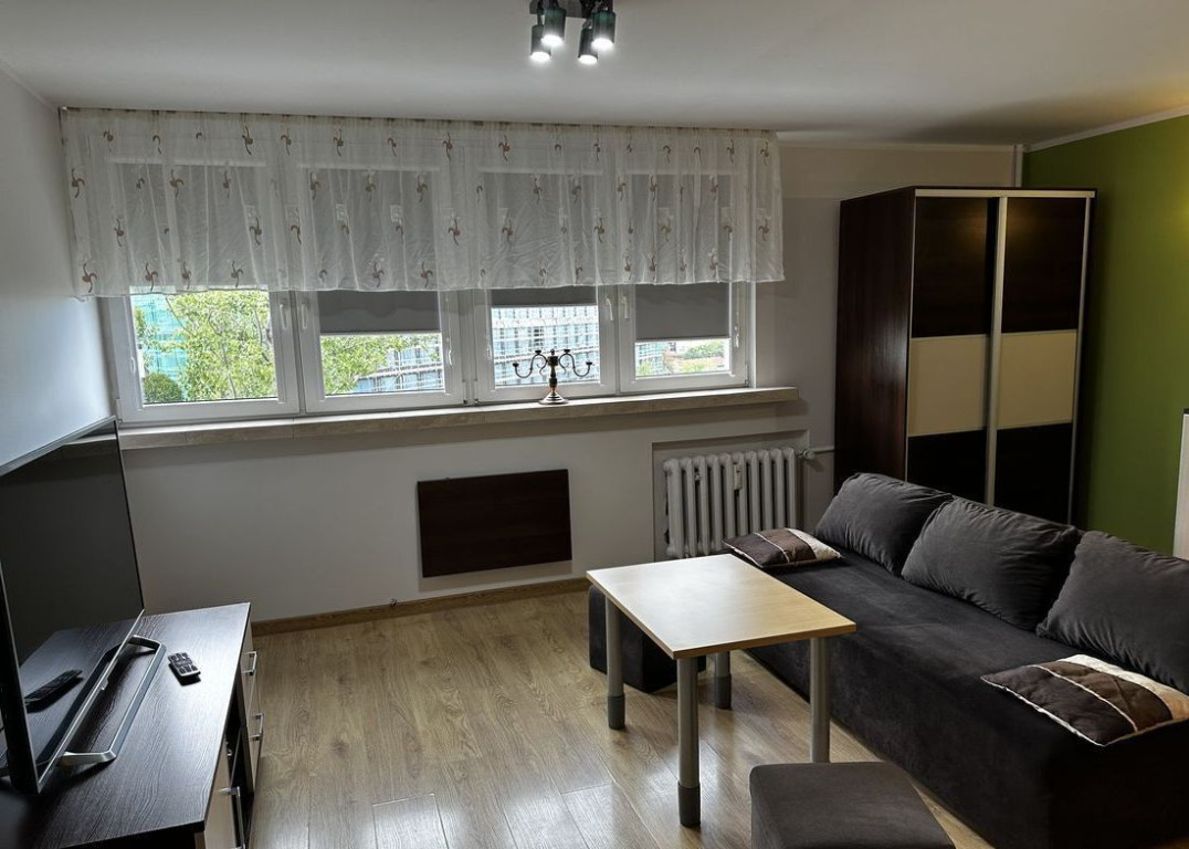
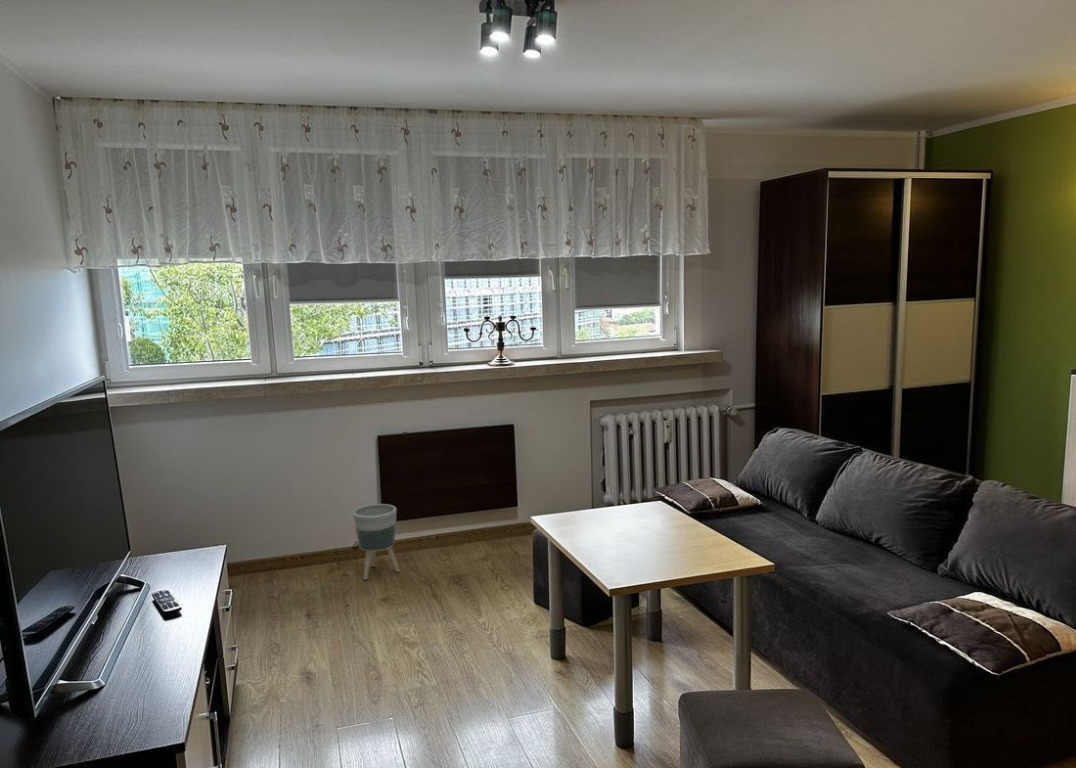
+ planter (376, 541)
